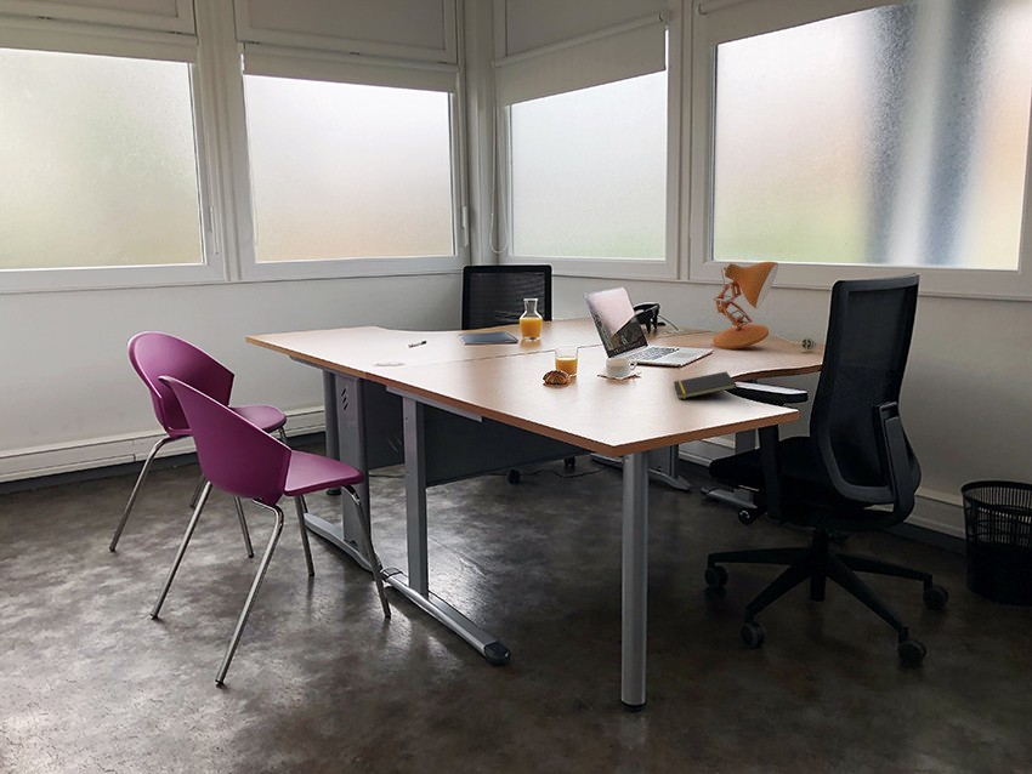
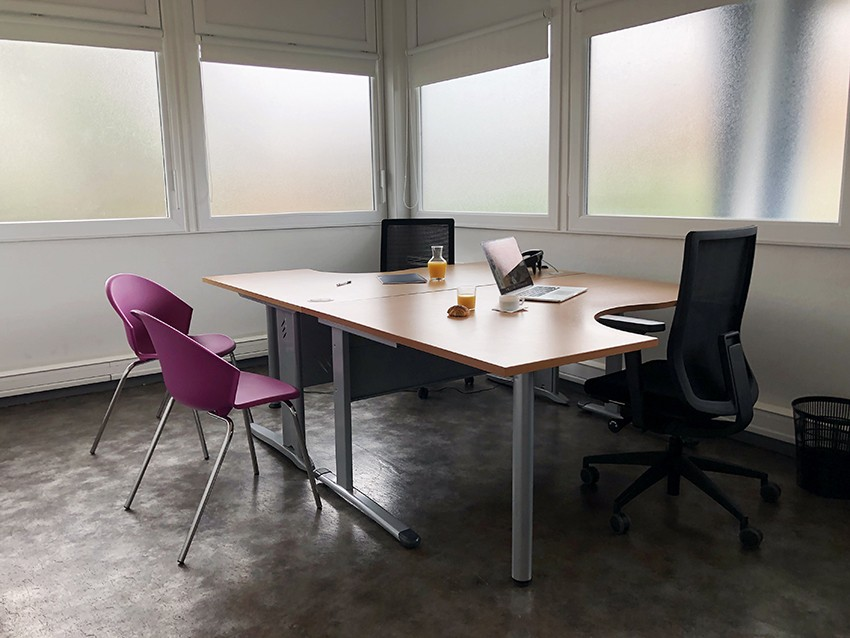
- notepad (703, 385)
- desk lamp (762, 301)
